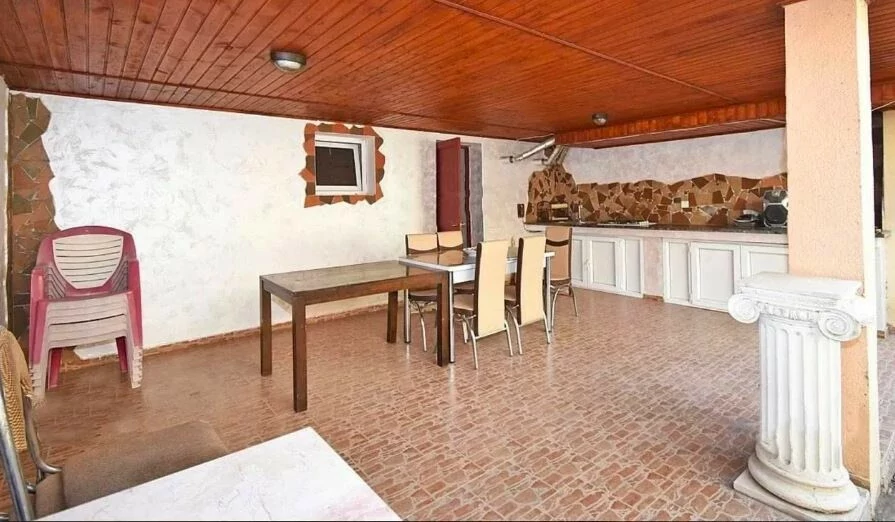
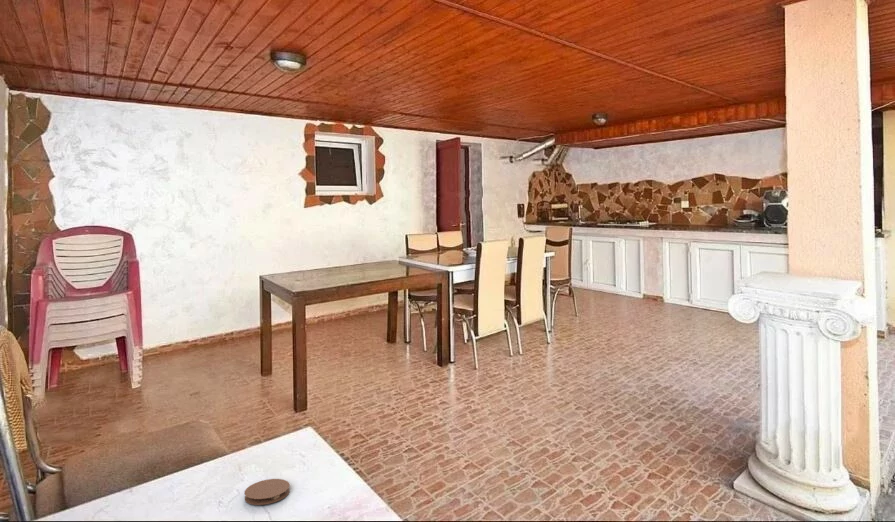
+ coaster (267, 491)
